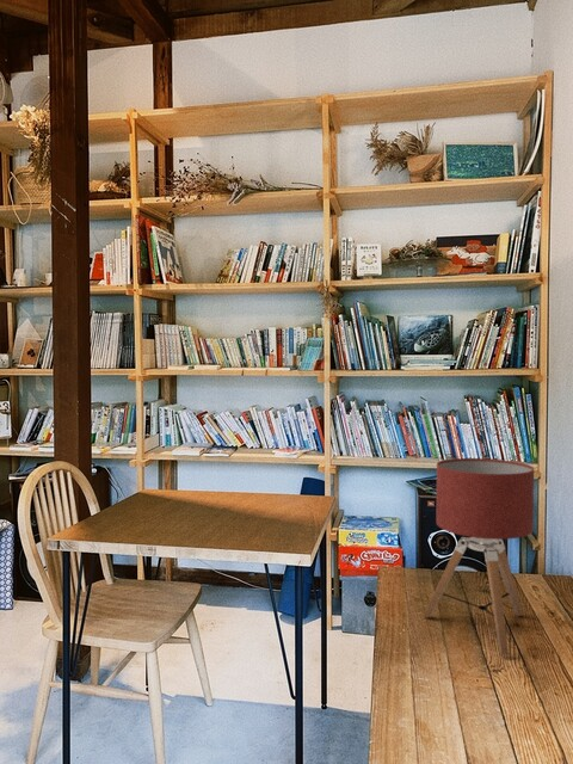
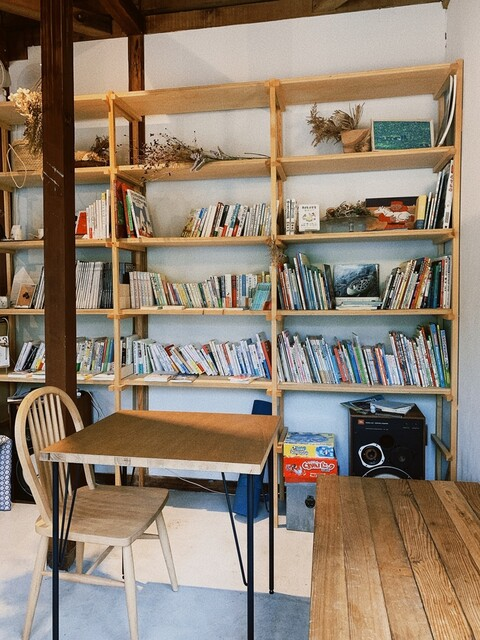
- table lamp (487, 531)
